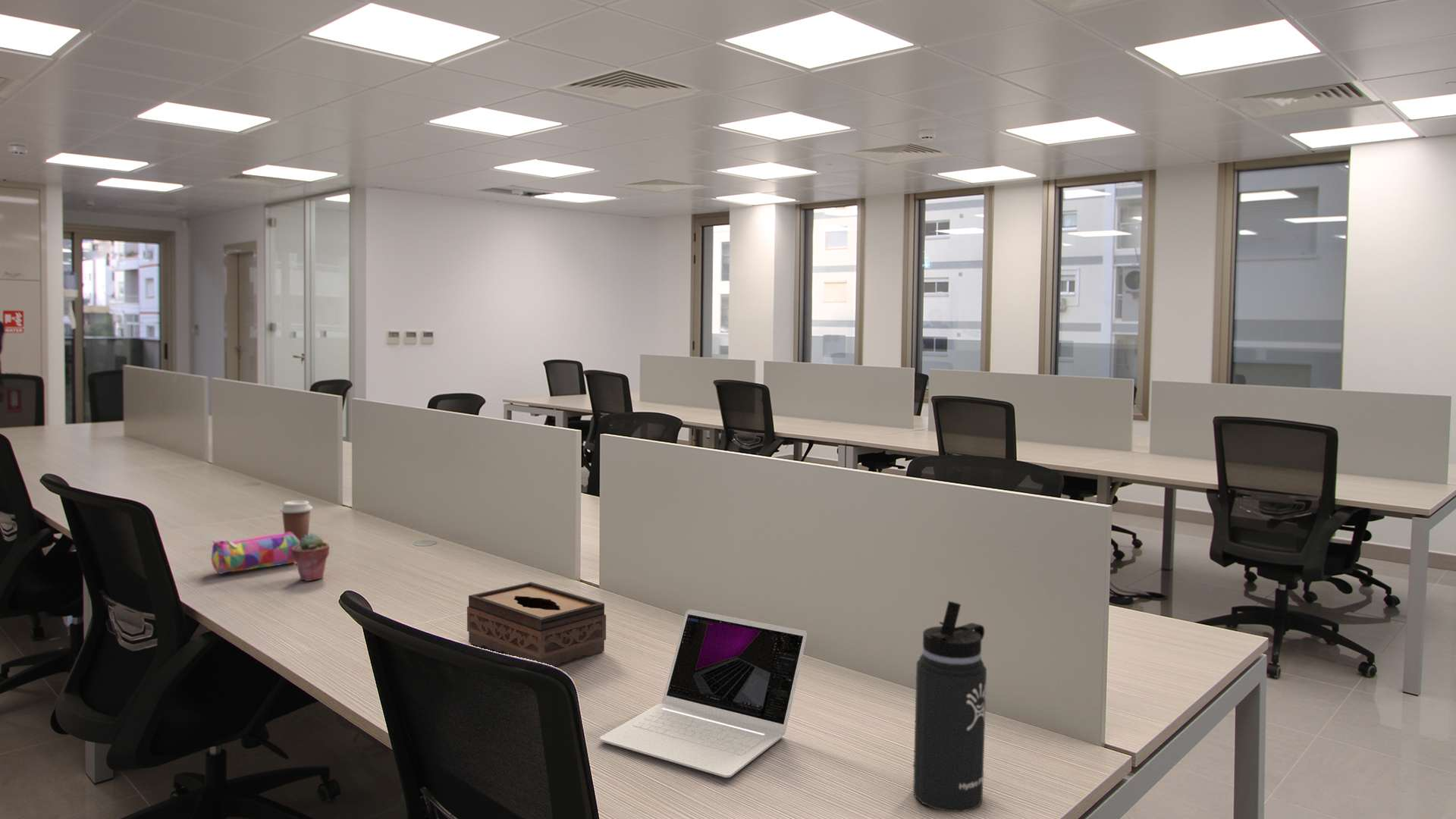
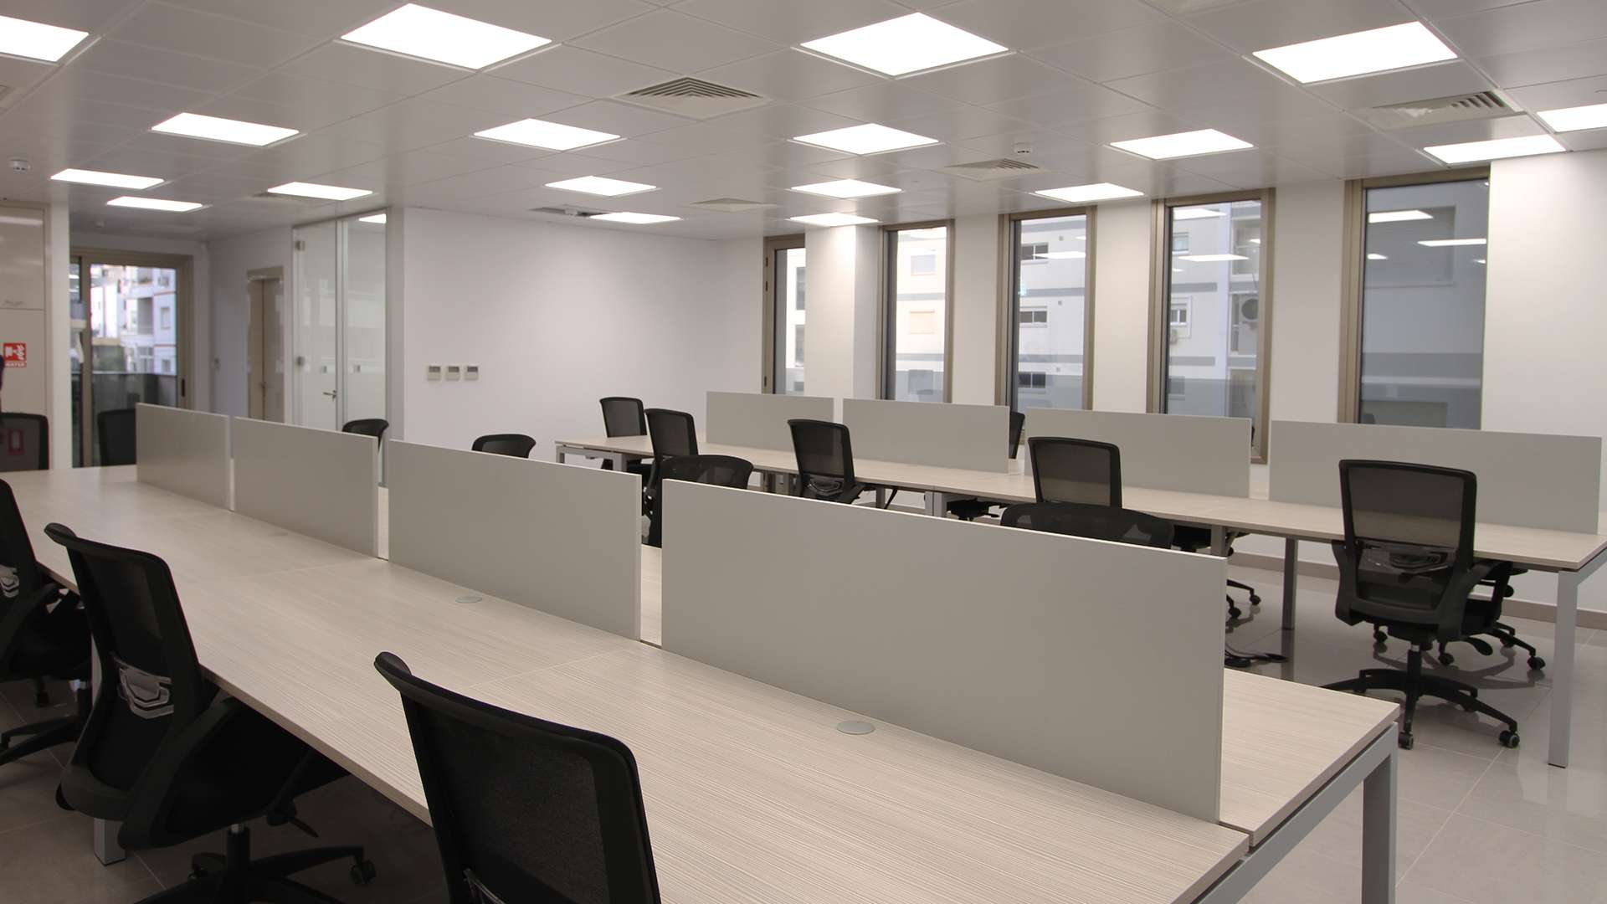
- thermos bottle (955, 697)
- pencil case (256, 551)
- potted succulent (310, 555)
- tissue box (535, 623)
- laptop (706, 679)
- coffee cup (297, 522)
